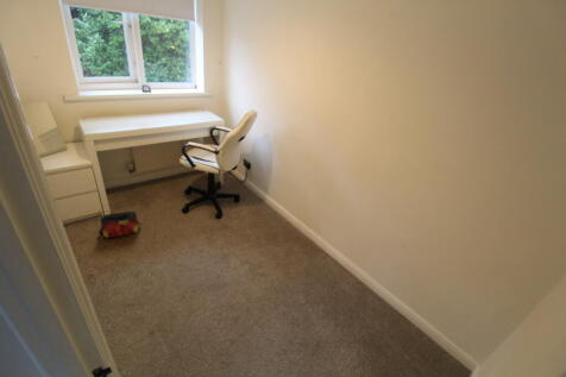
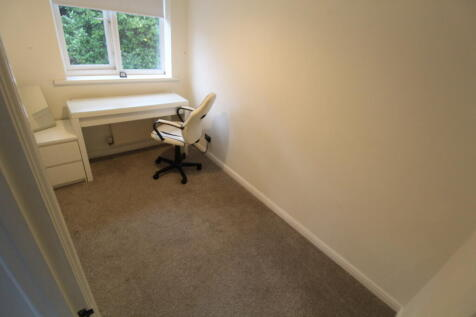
- bag (119, 224)
